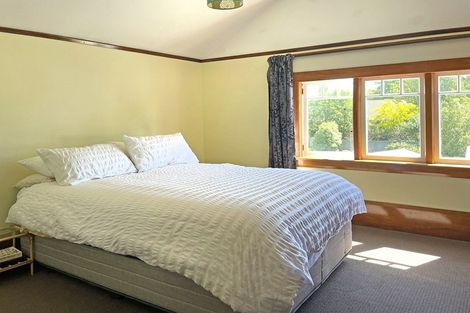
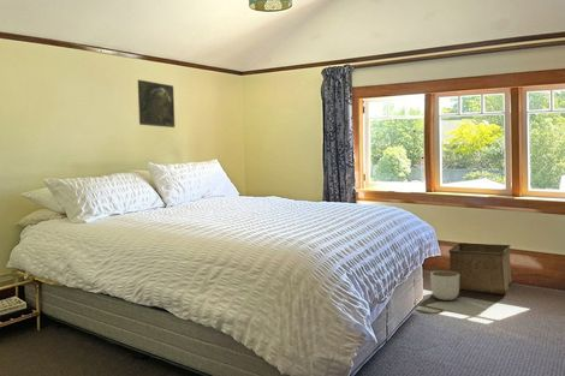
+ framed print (156, 105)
+ planter (445, 286)
+ storage bin (481, 265)
